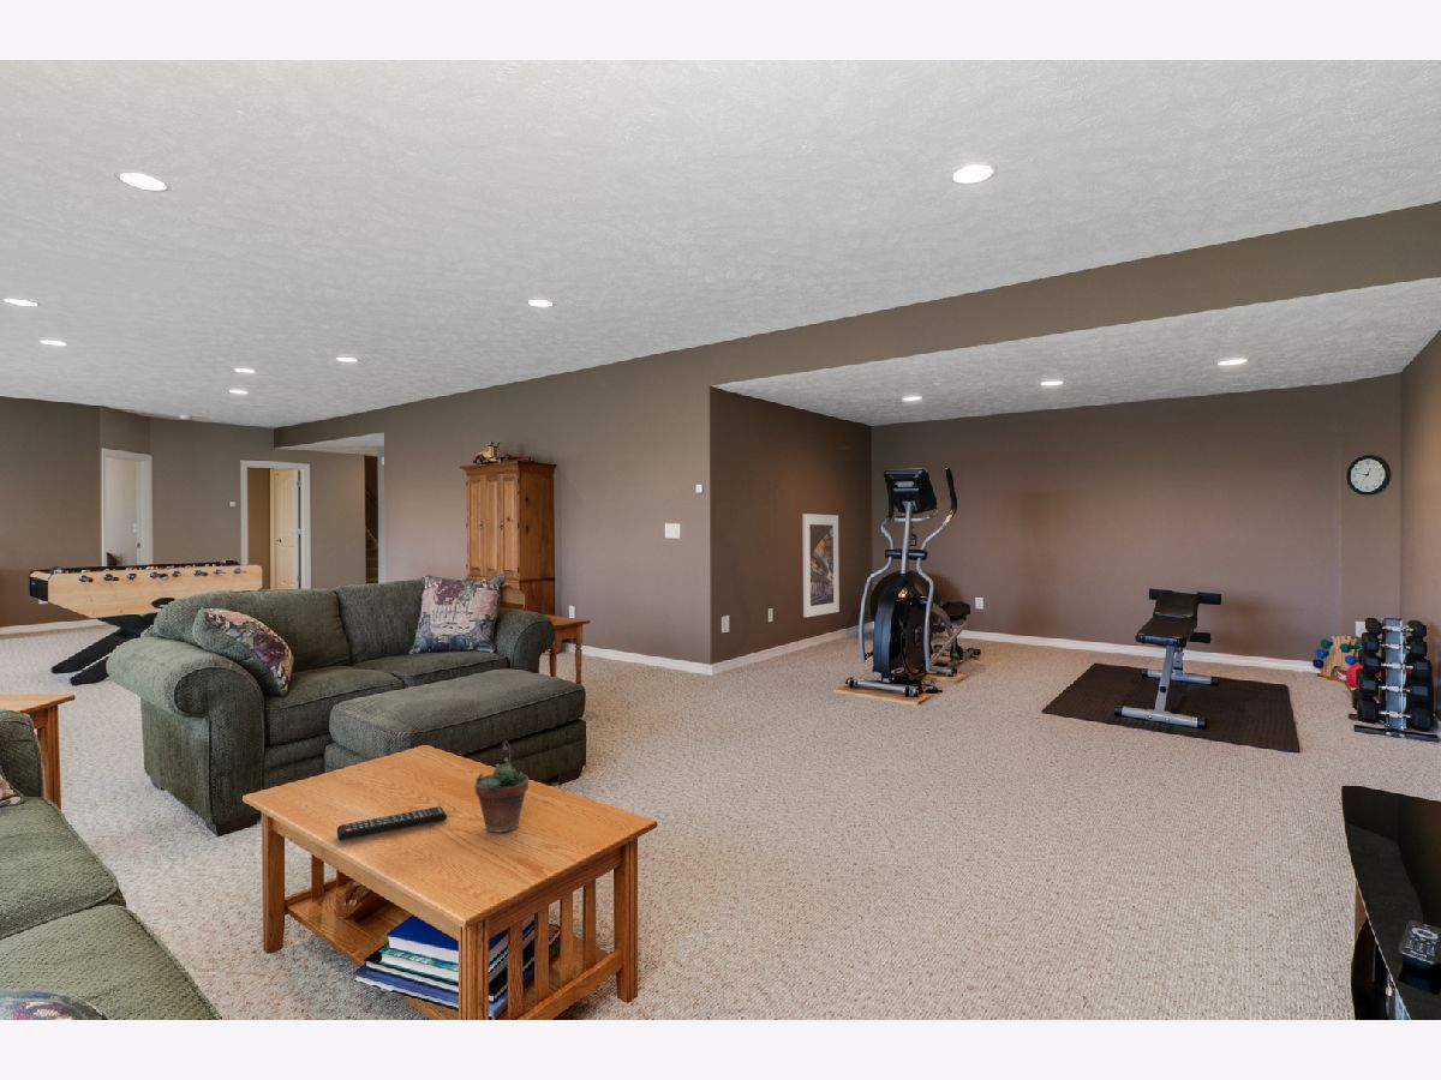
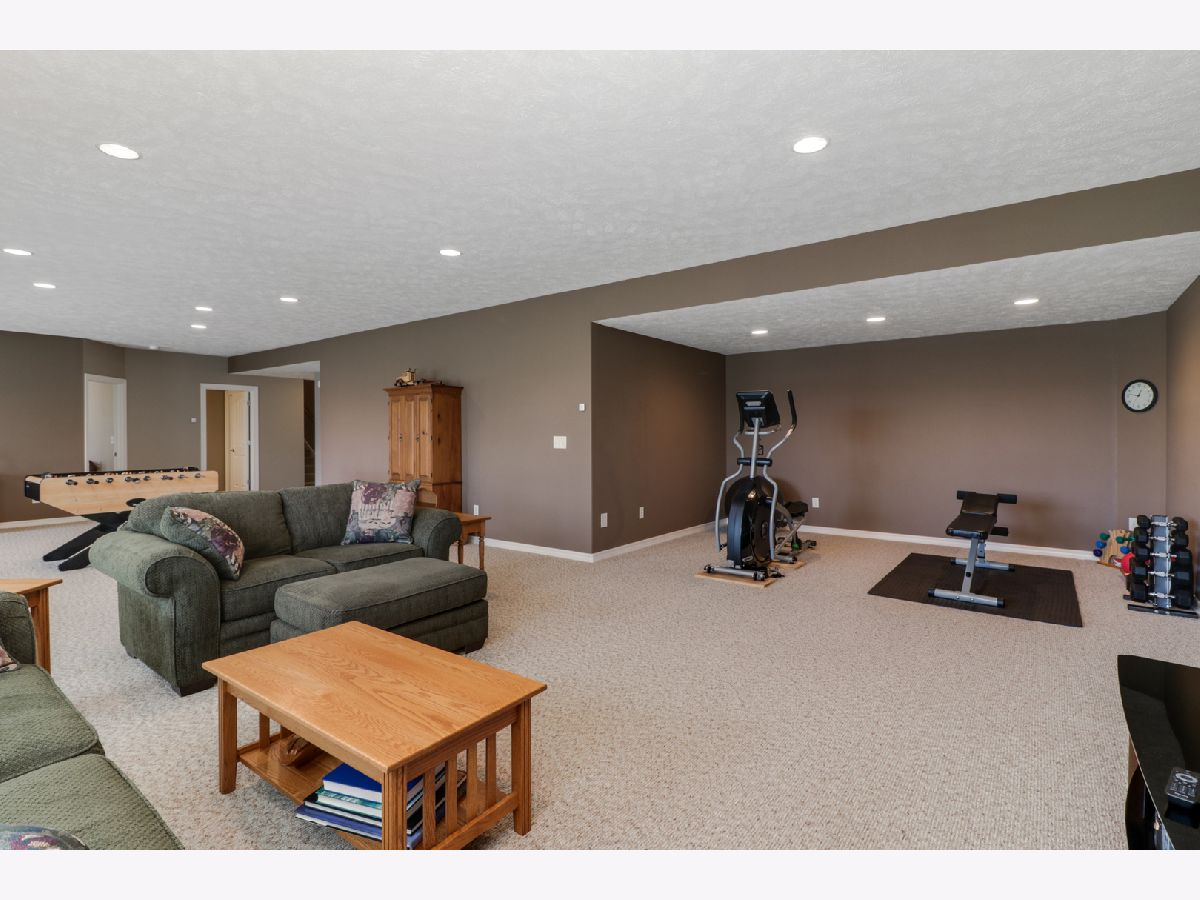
- succulent plant (502, 784)
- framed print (821, 564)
- remote control (393, 823)
